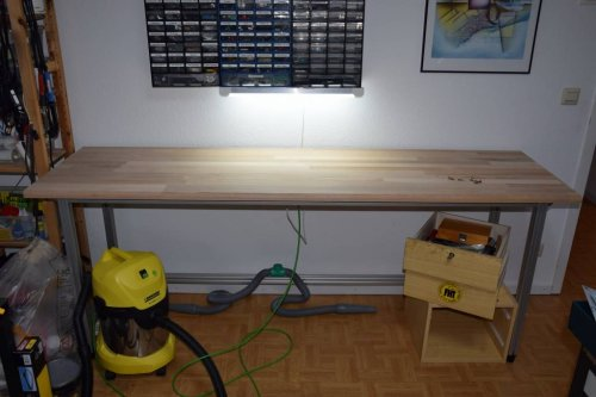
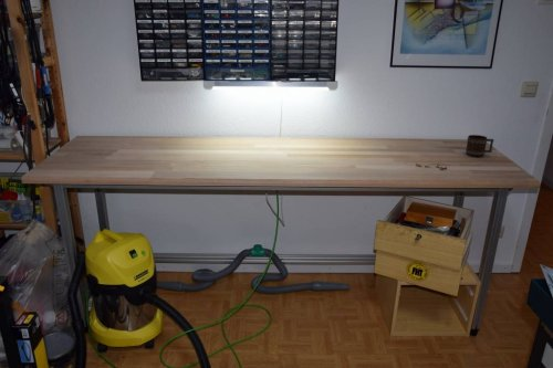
+ mug (479, 145)
